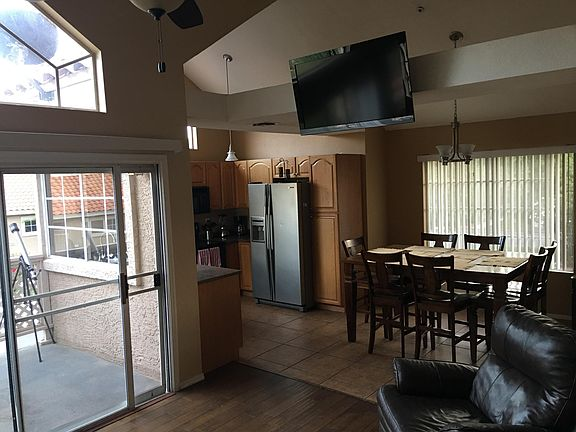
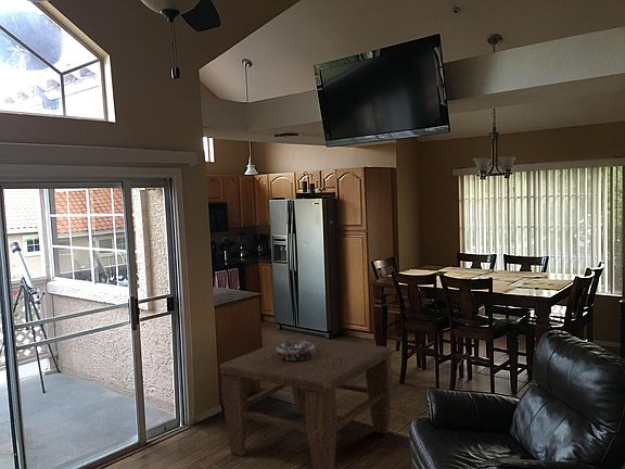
+ coffee table (309, 398)
+ decorative bowl (295, 350)
